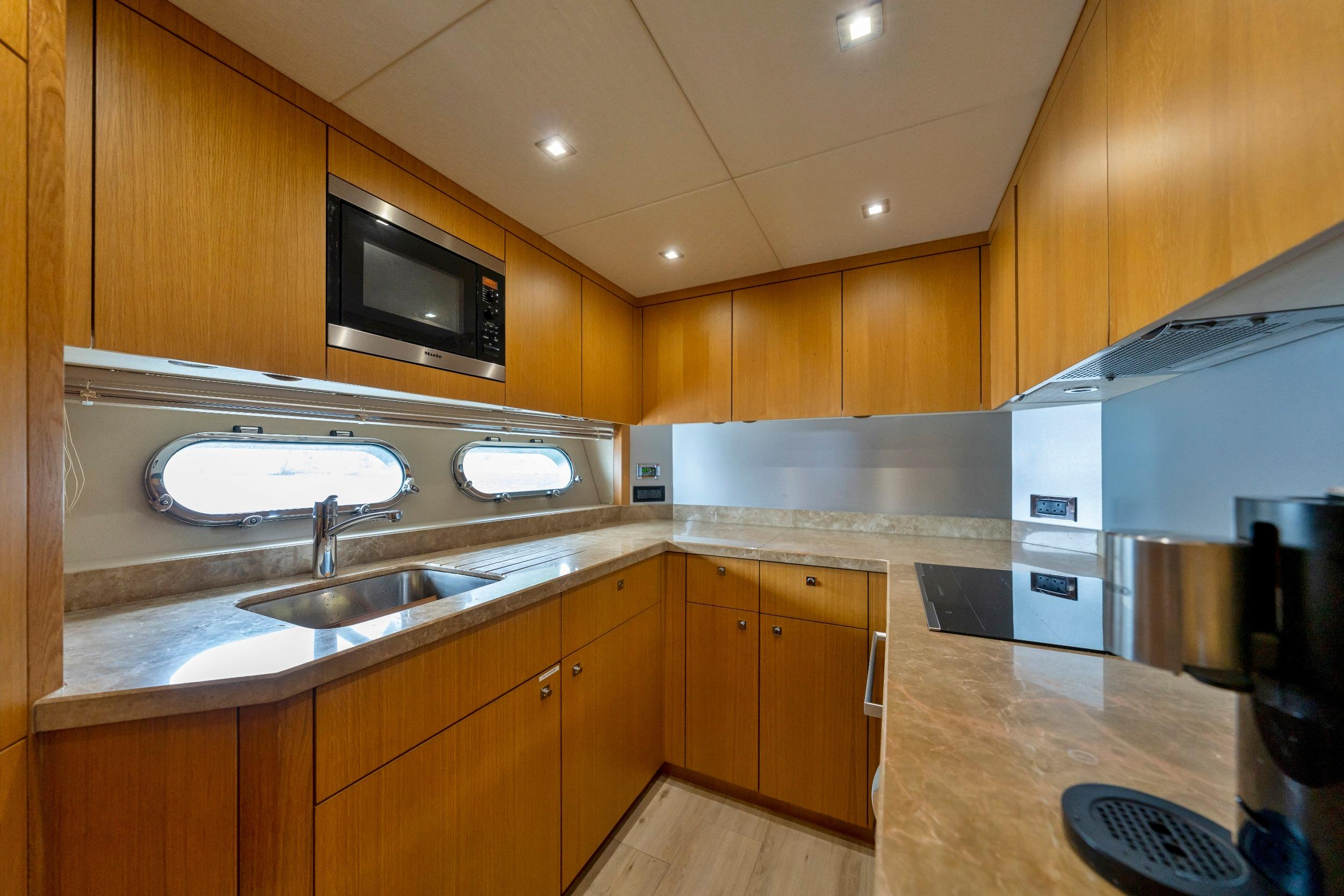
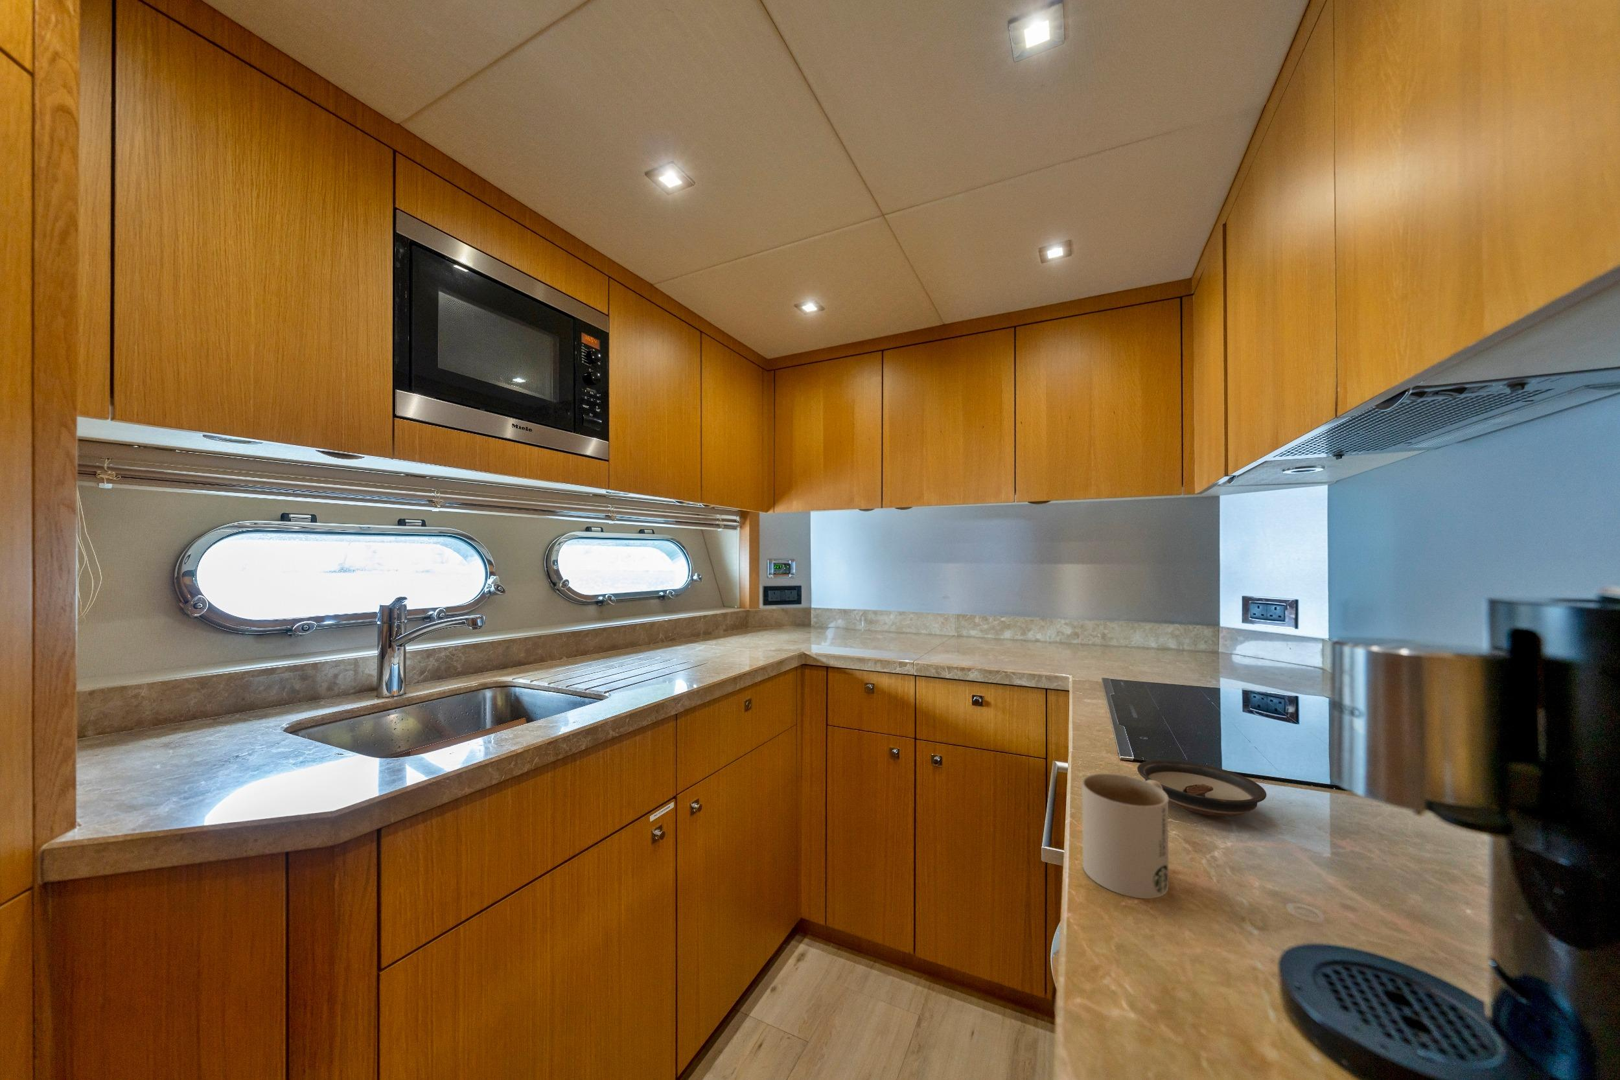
+ mug (1133, 827)
+ saucer (1198, 791)
